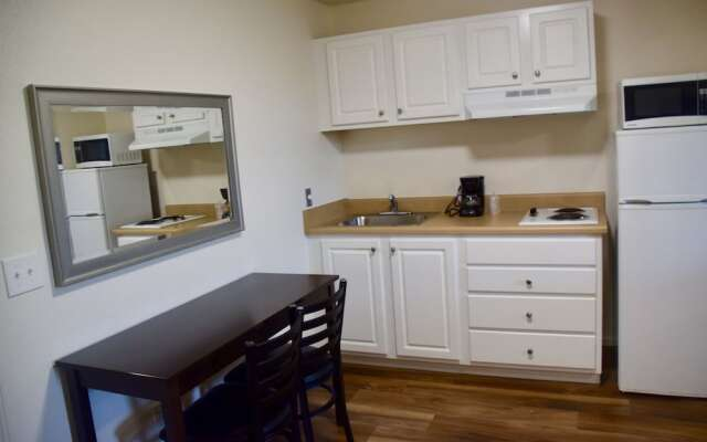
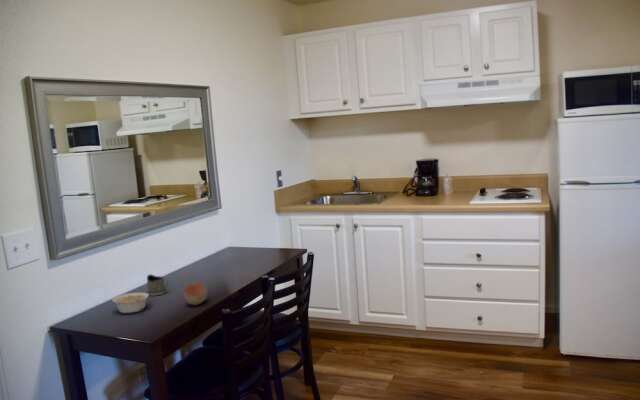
+ fruit (195, 293)
+ tea glass holder (158, 284)
+ legume (132, 302)
